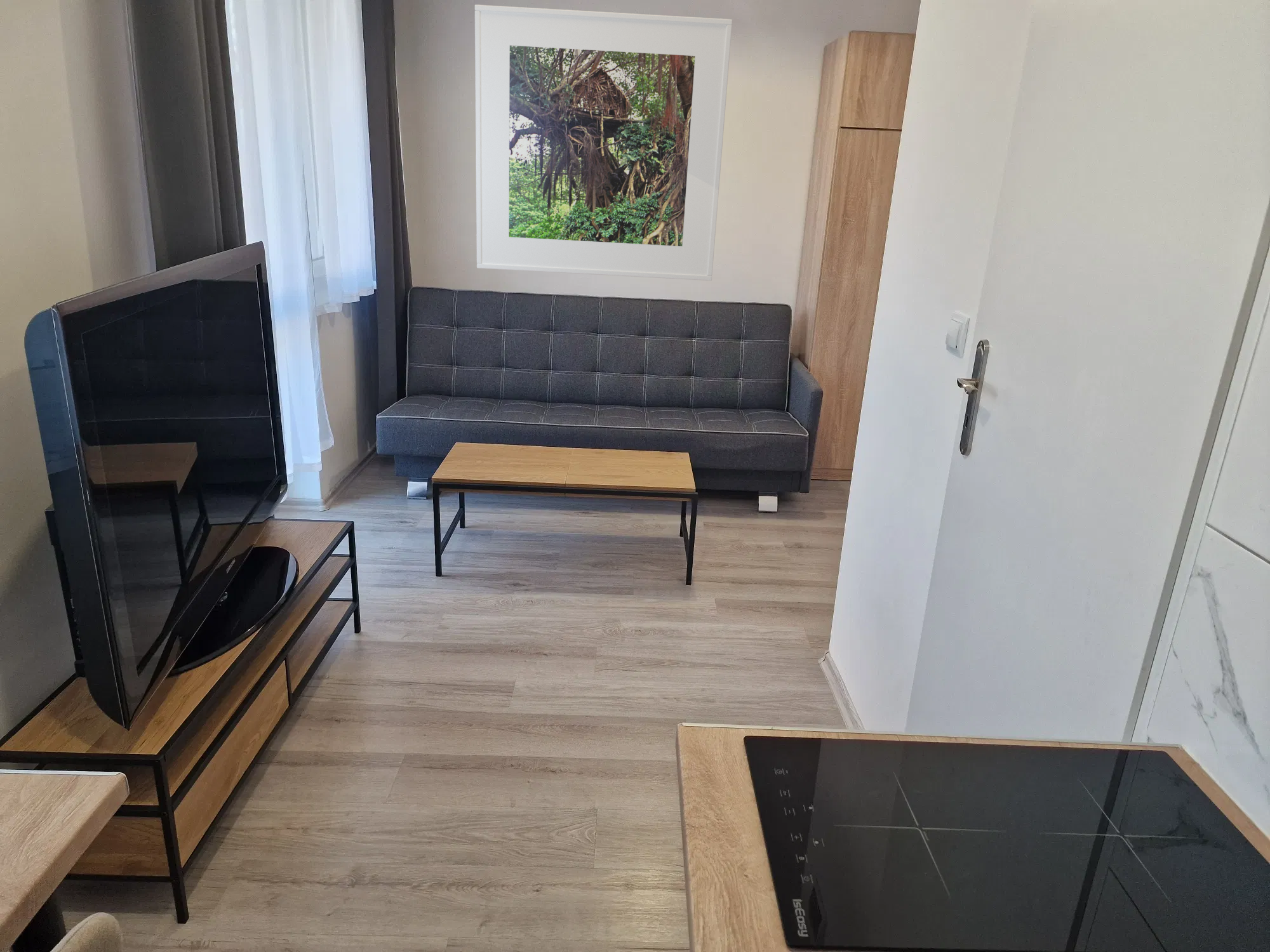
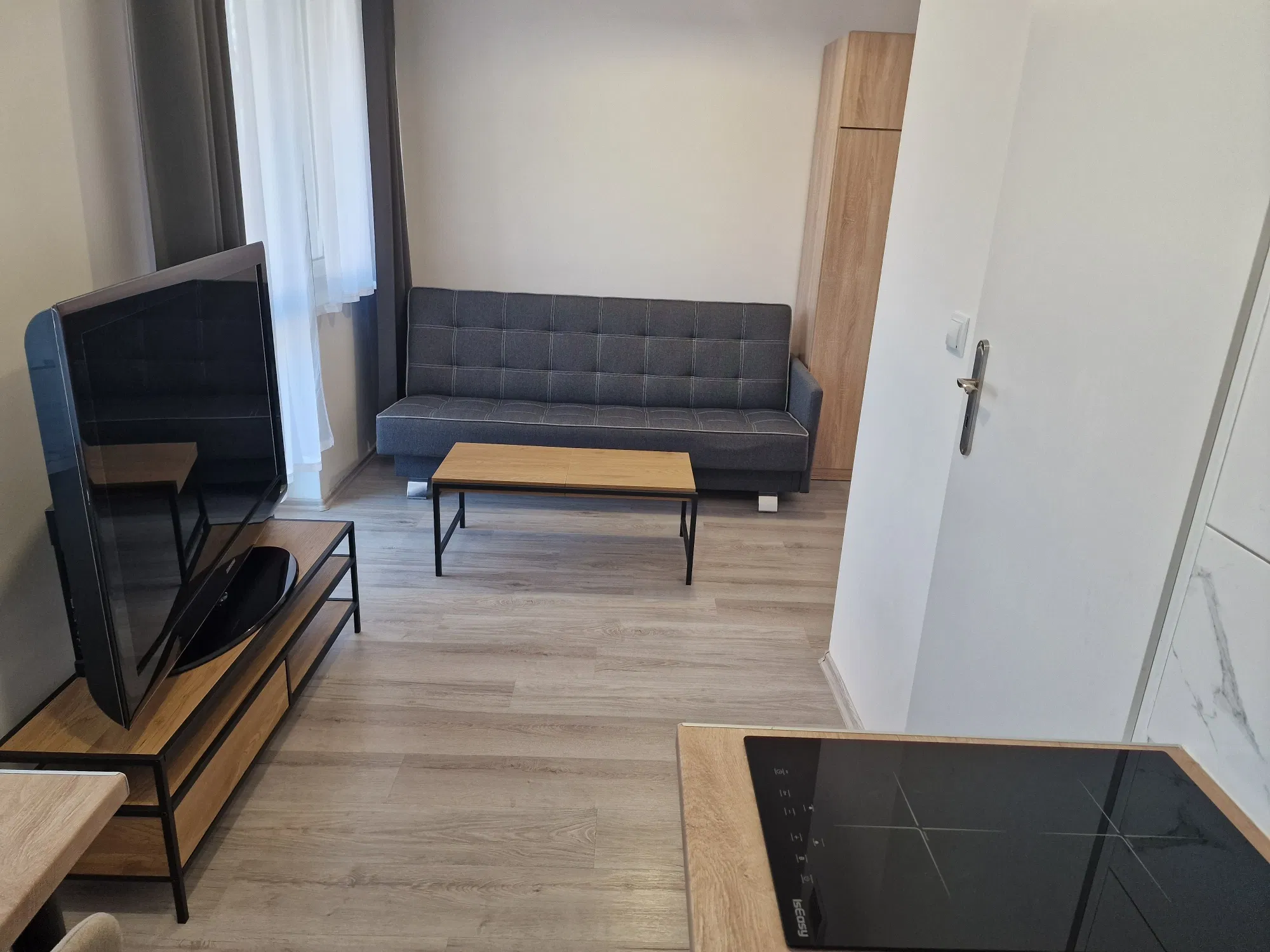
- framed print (599, 149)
